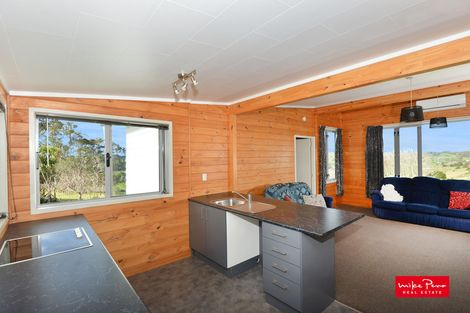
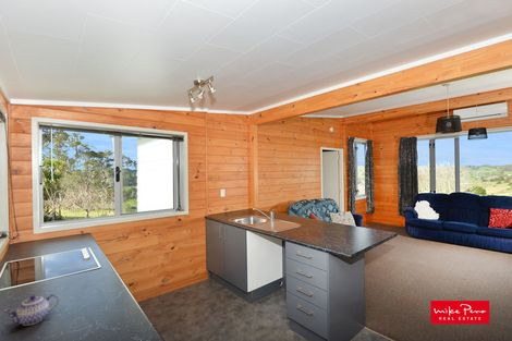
+ teapot (33, 307)
